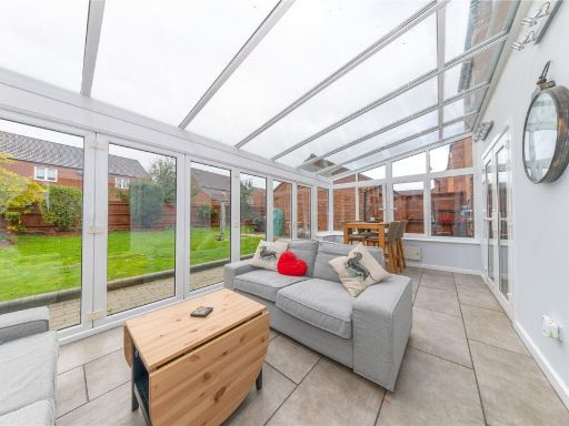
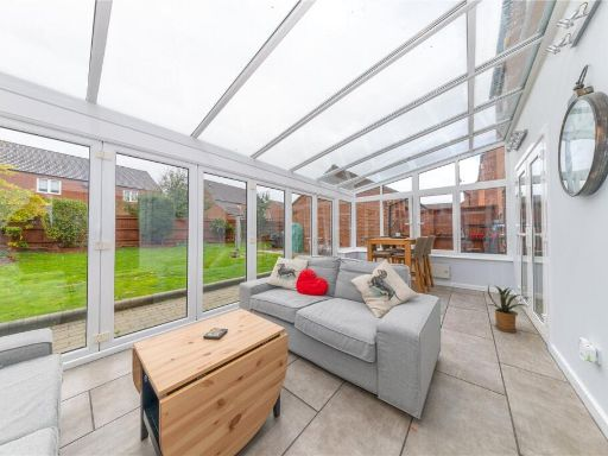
+ house plant (507, 306)
